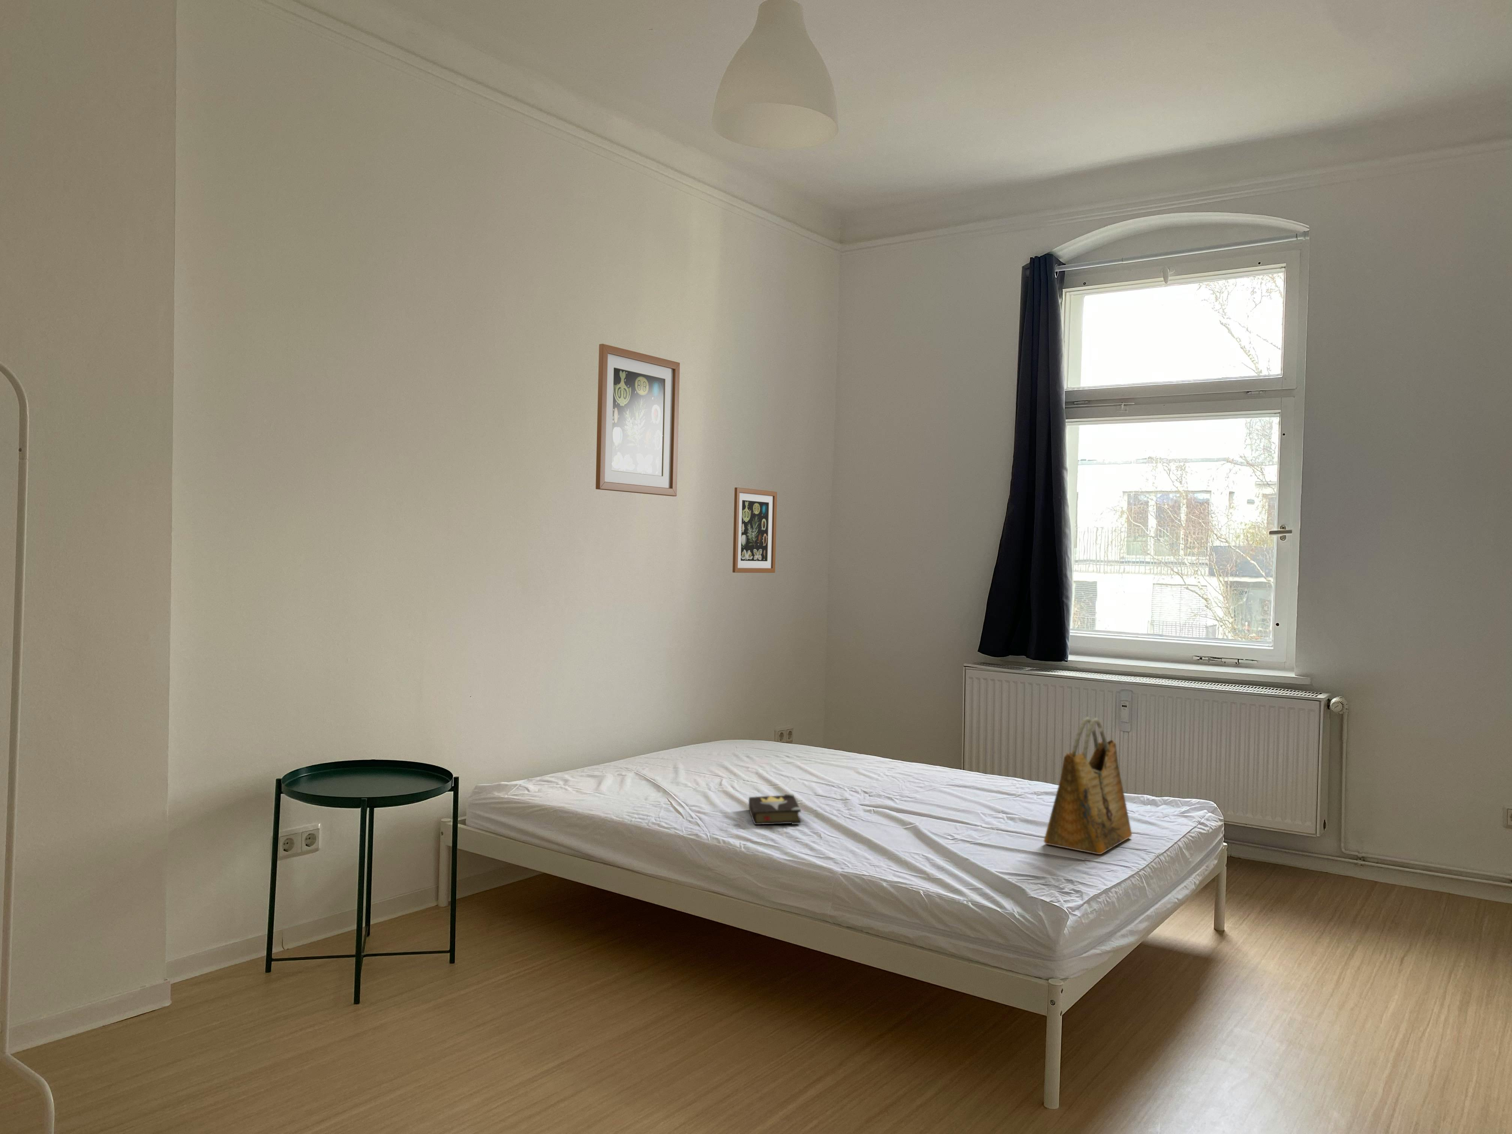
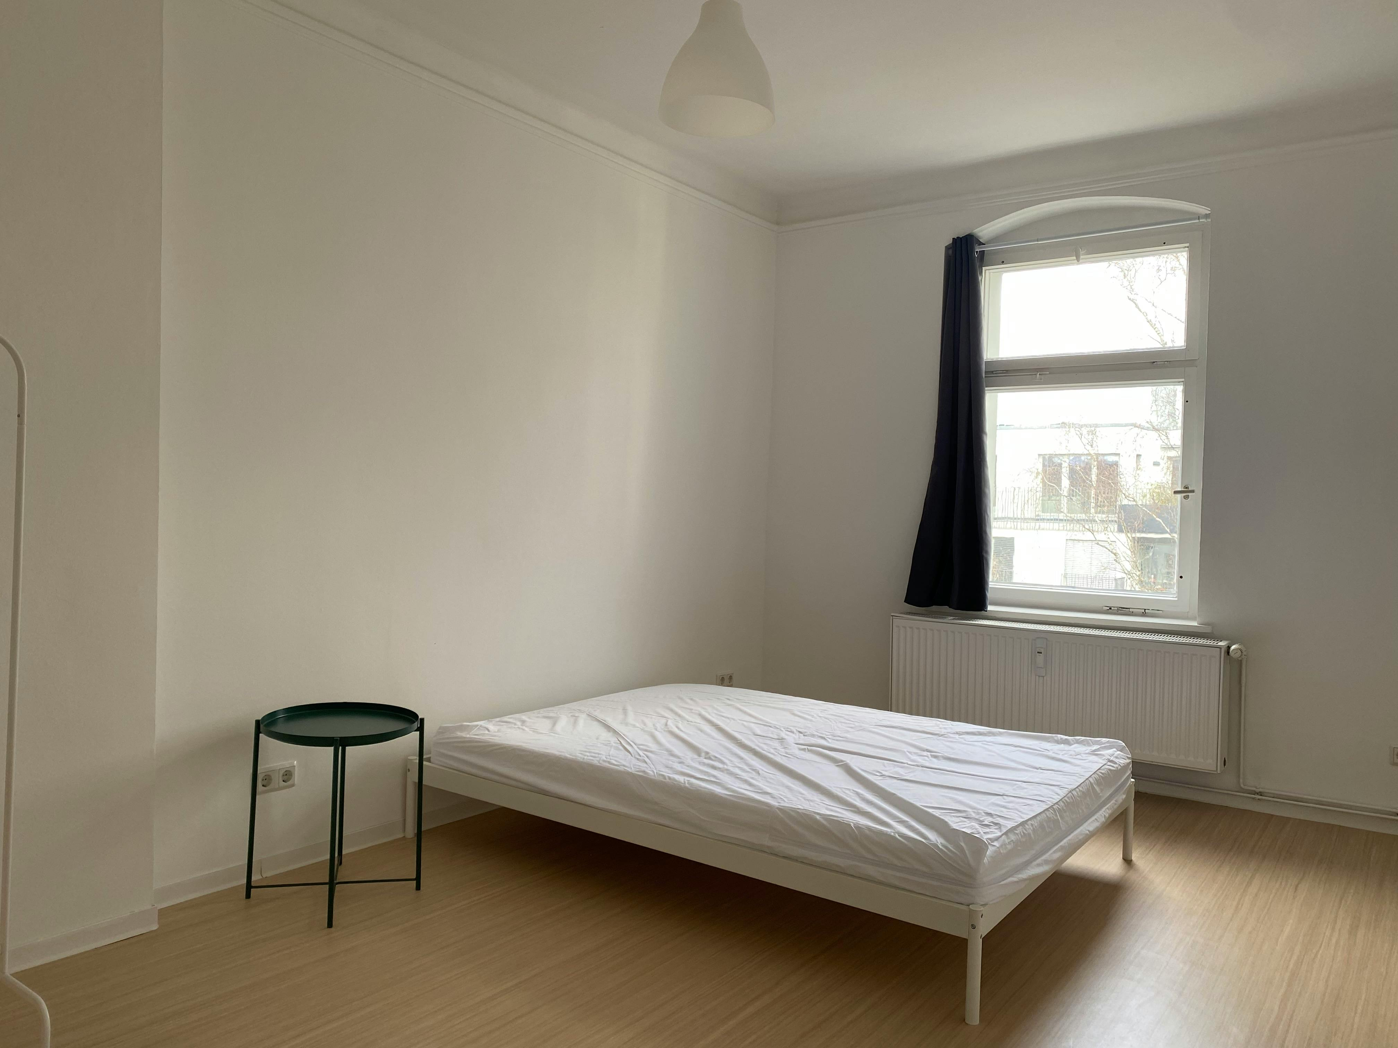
- hardback book (774, 808)
- wall art (639, 423)
- wall art (755, 531)
- grocery bag (1091, 779)
